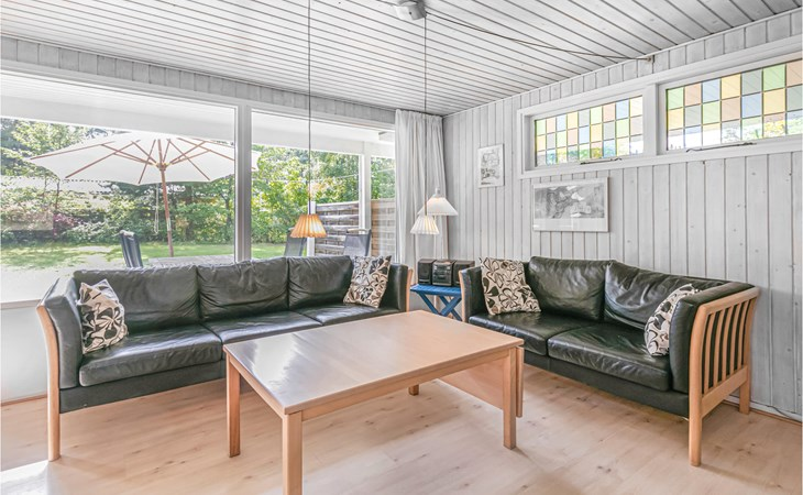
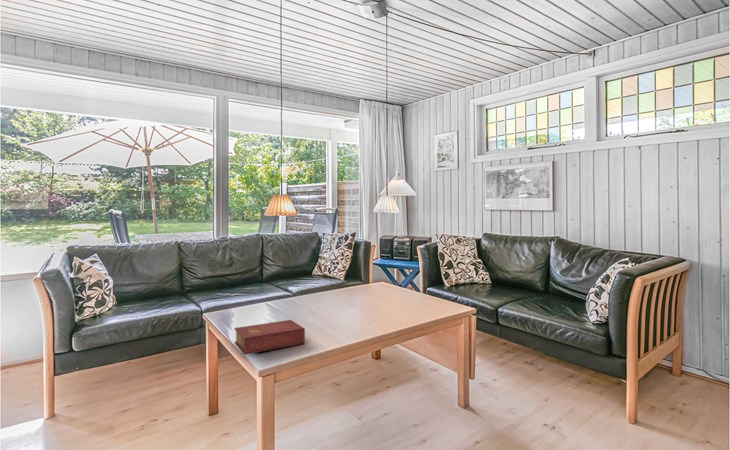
+ book (269, 335)
